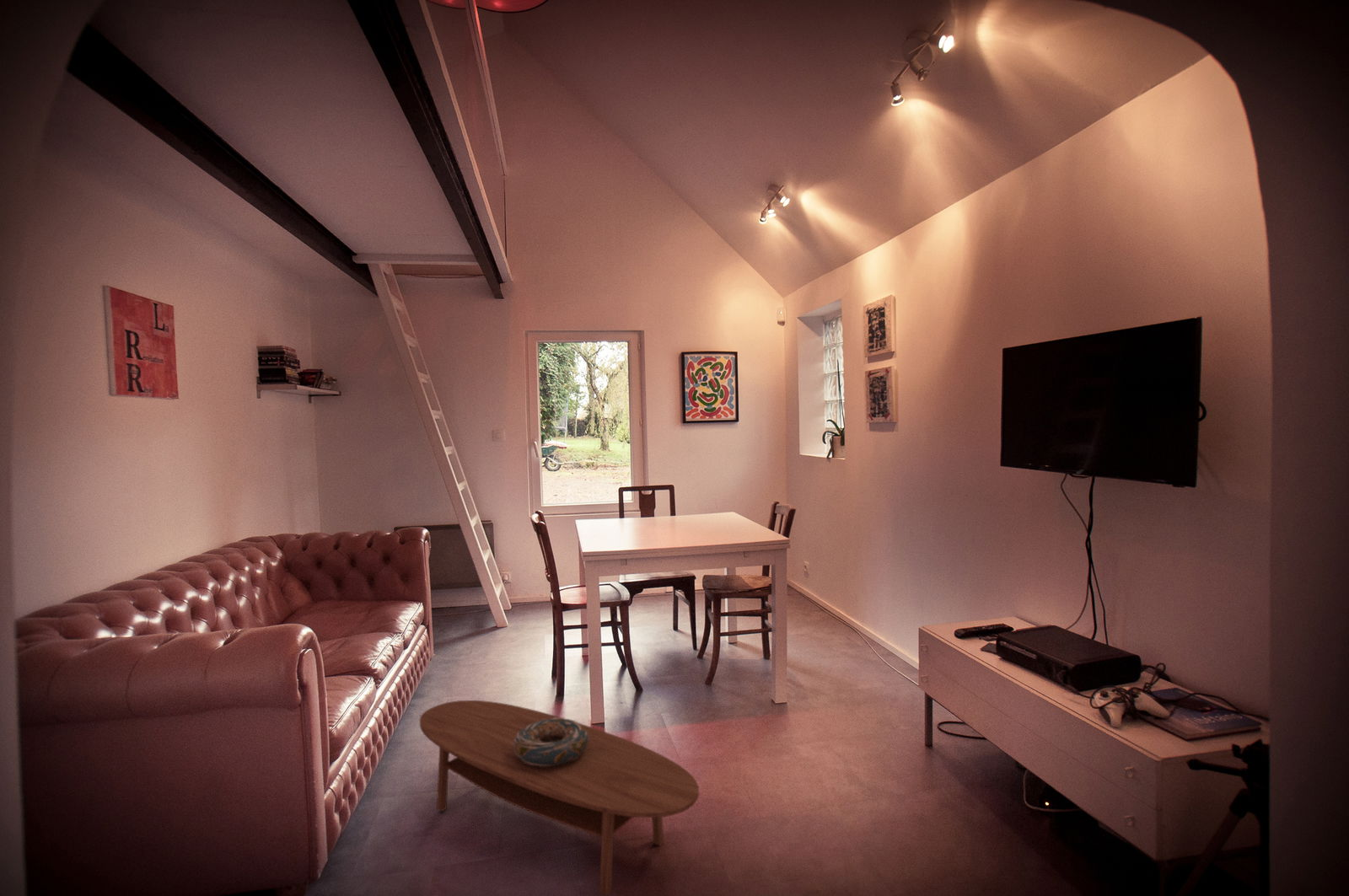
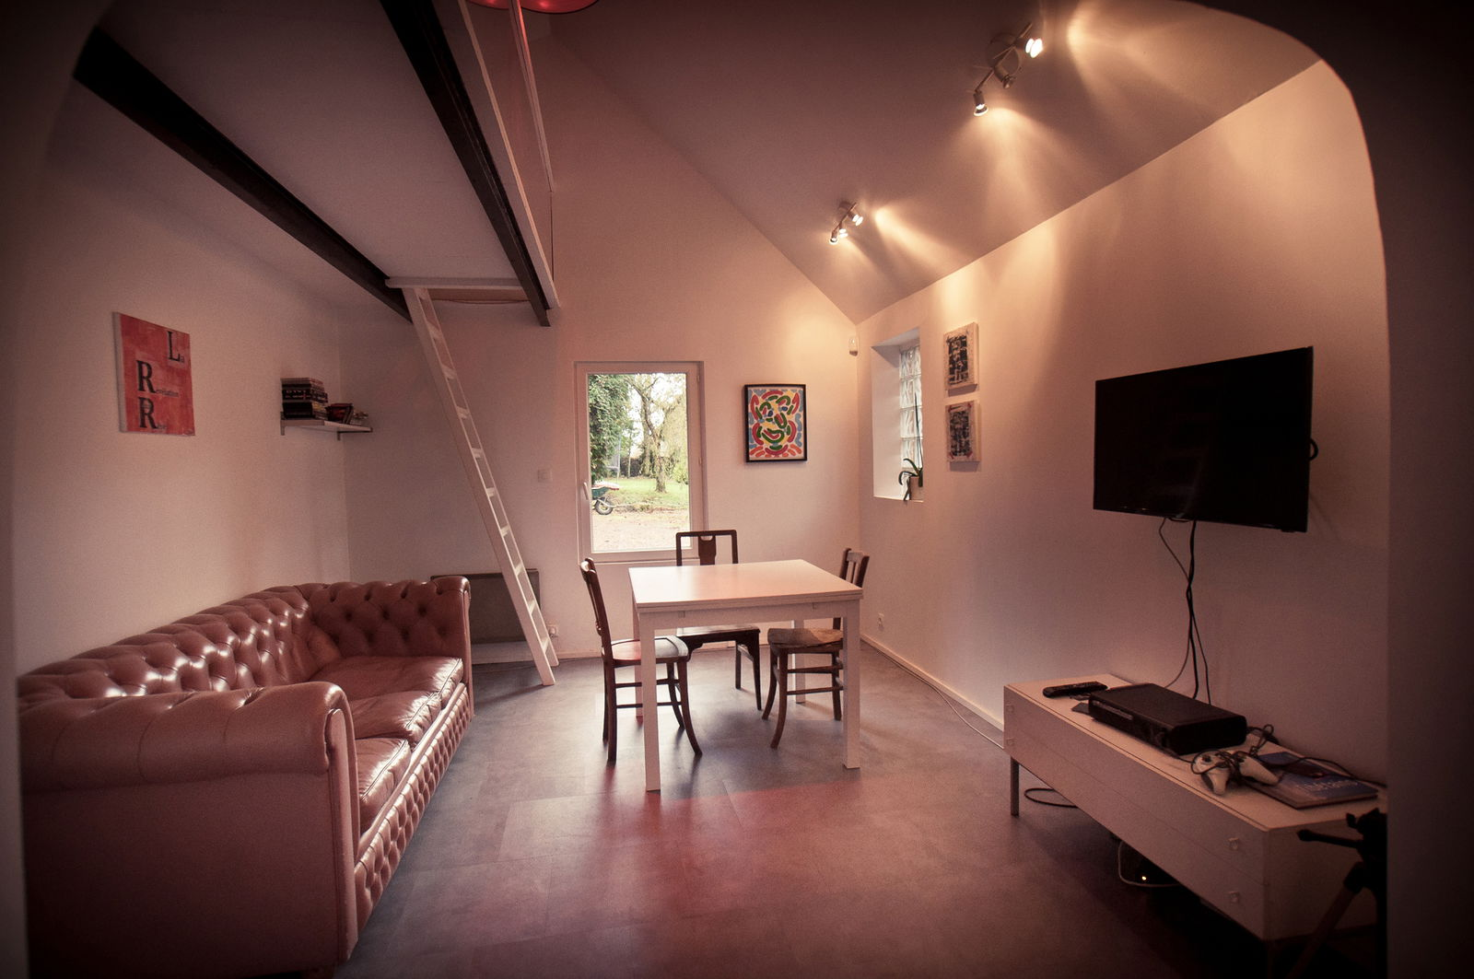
- coffee table (544, 786)
- decorative bowl (551, 740)
